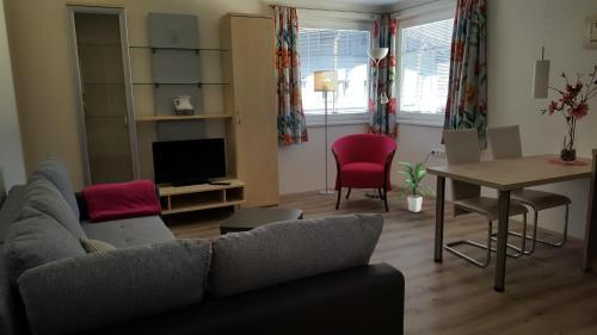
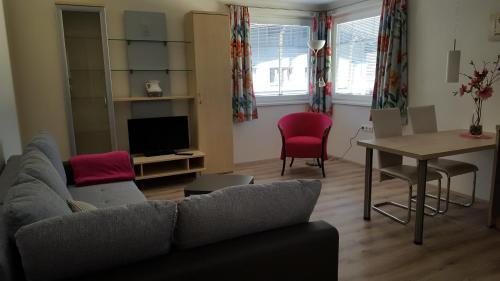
- indoor plant (413, 184)
- floor lamp (326, 134)
